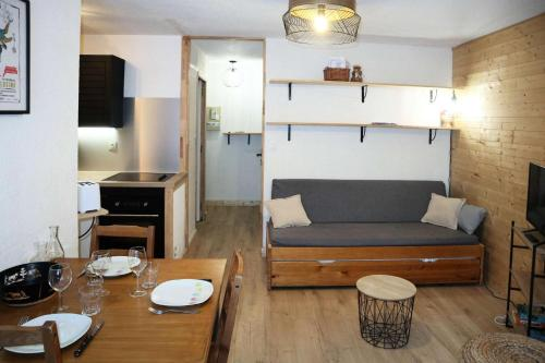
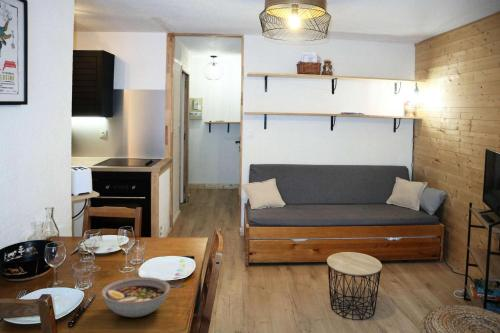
+ bowl (136, 299)
